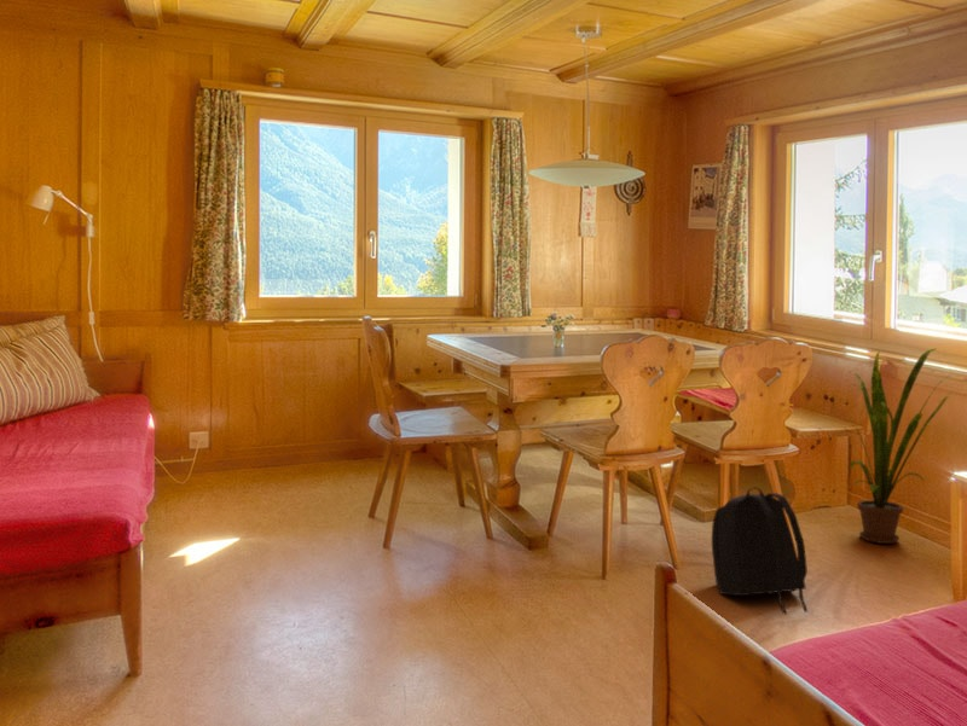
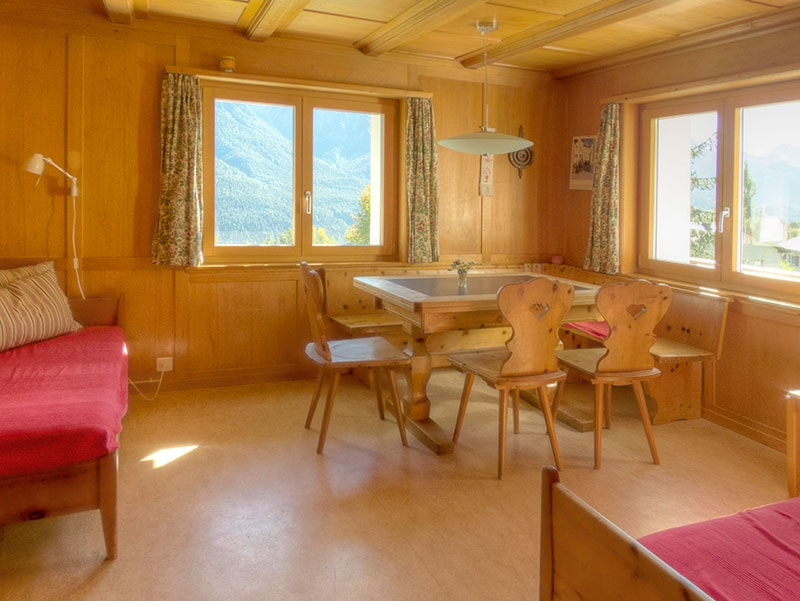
- house plant (886, 443)
- backpack (762, 542)
